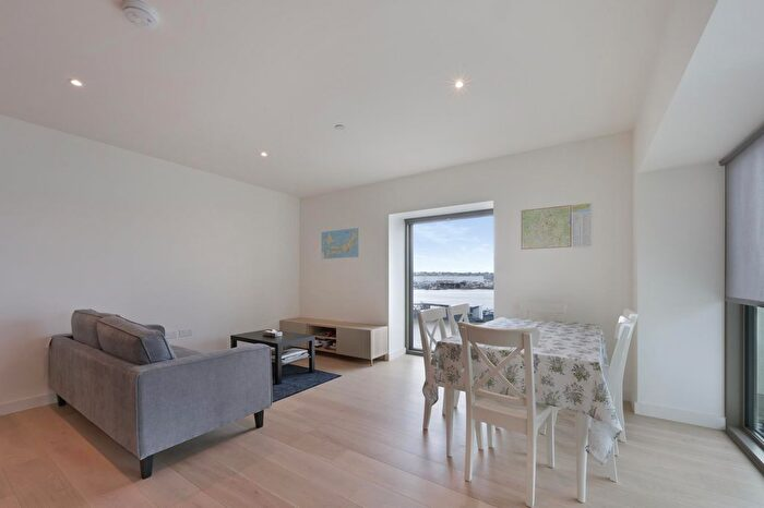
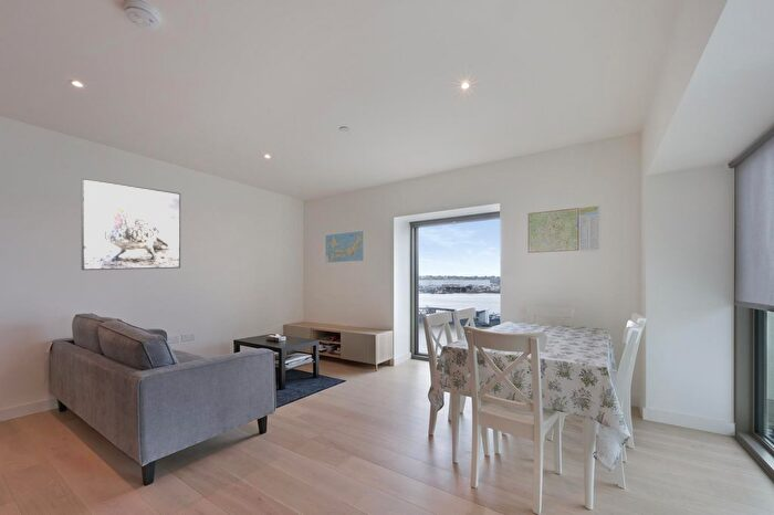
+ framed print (136, 228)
